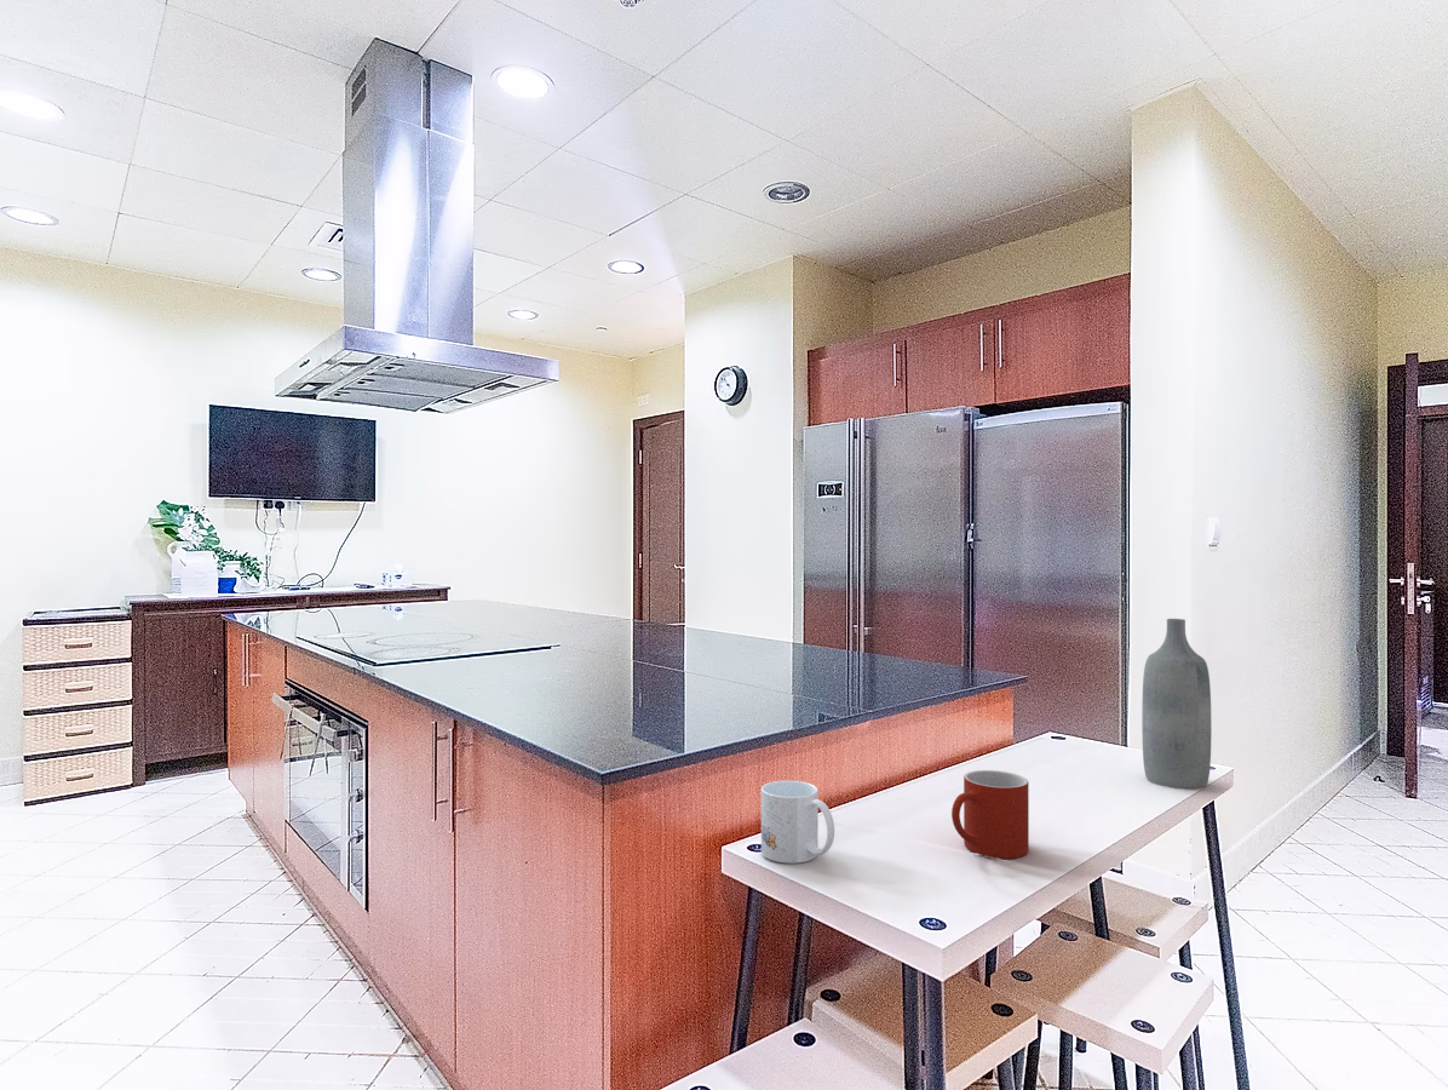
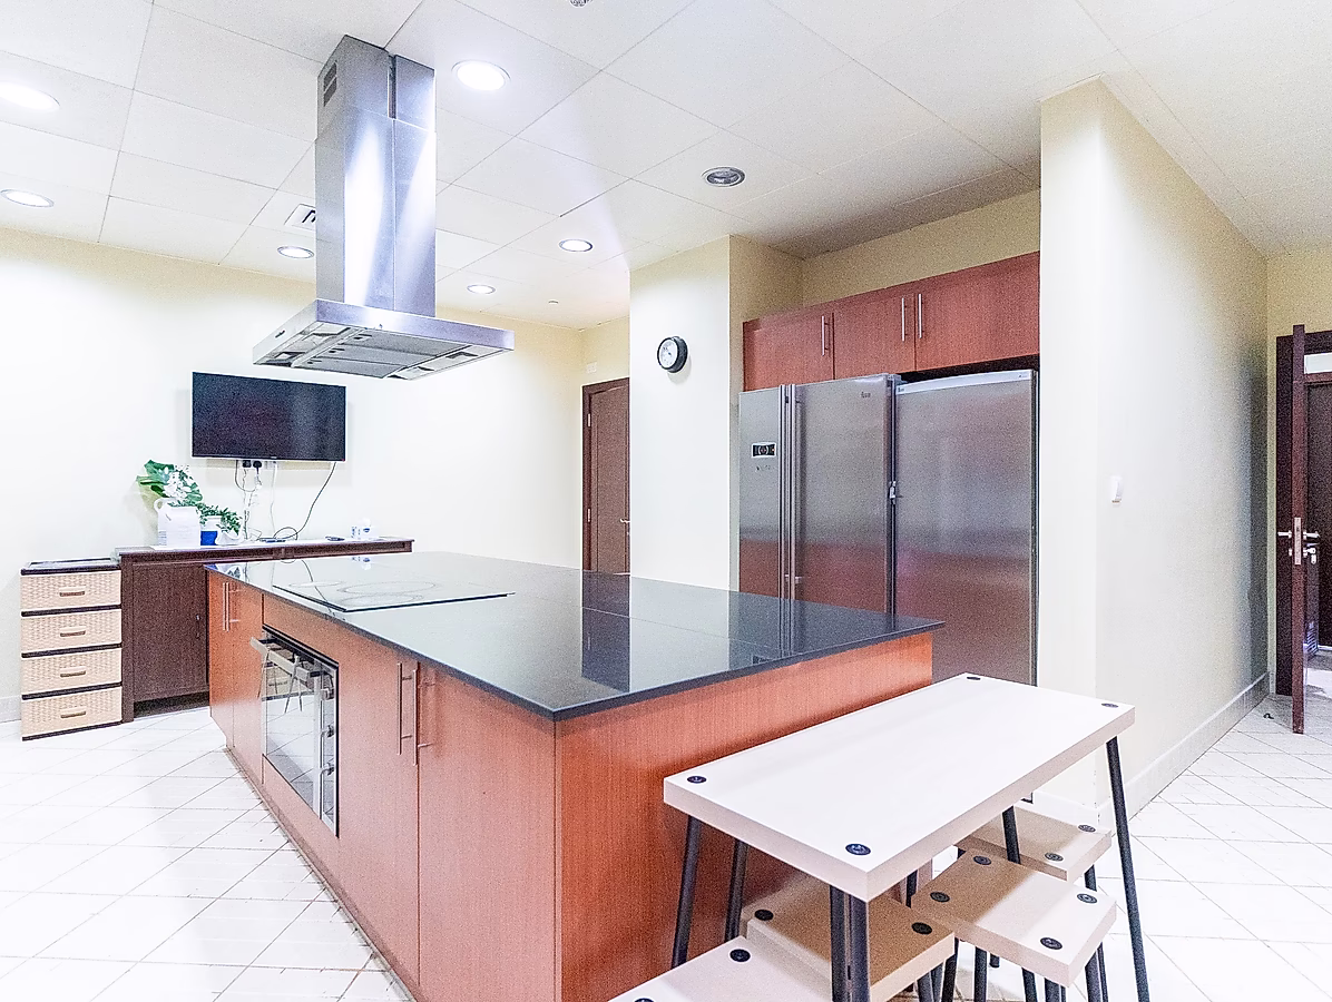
- bottle (1176, 700)
- mug (799, 822)
- mug (988, 815)
